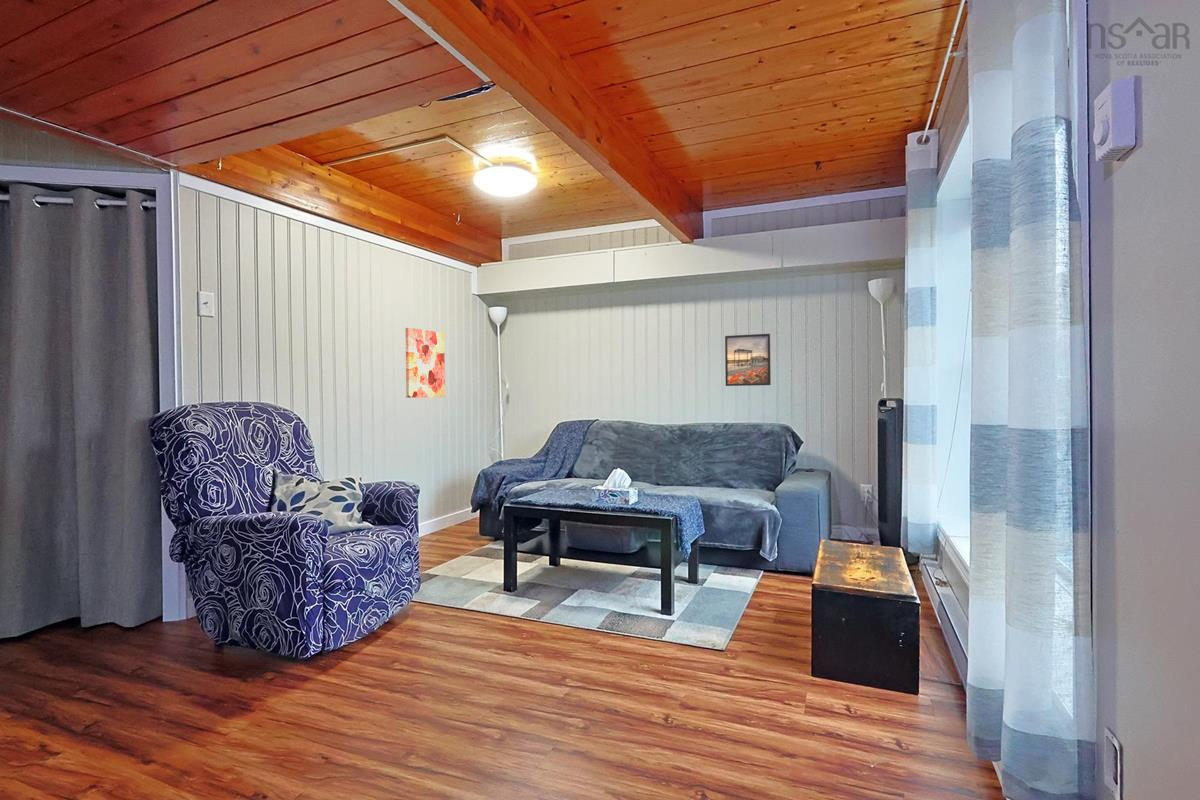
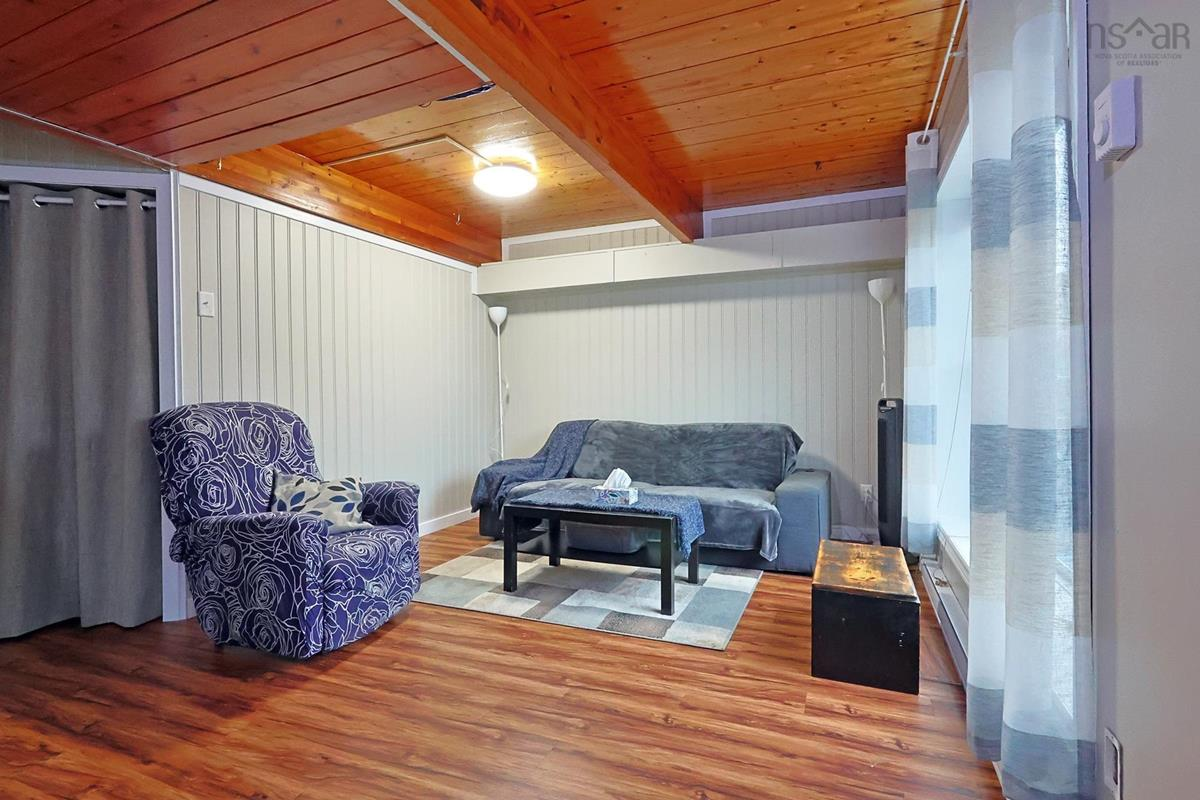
- wall art (426, 363)
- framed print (747, 360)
